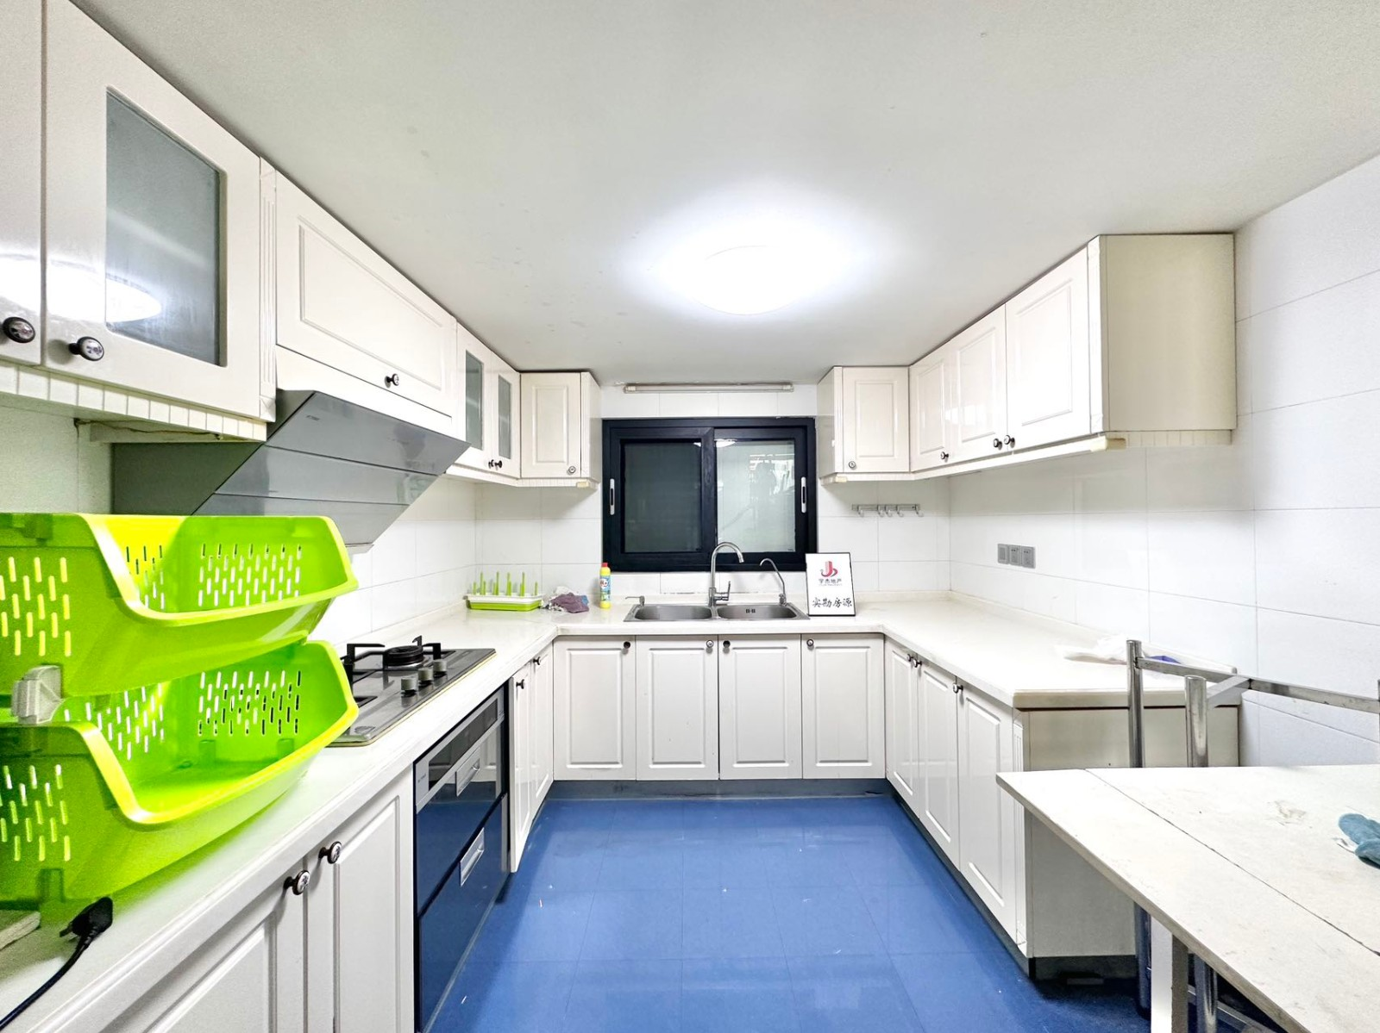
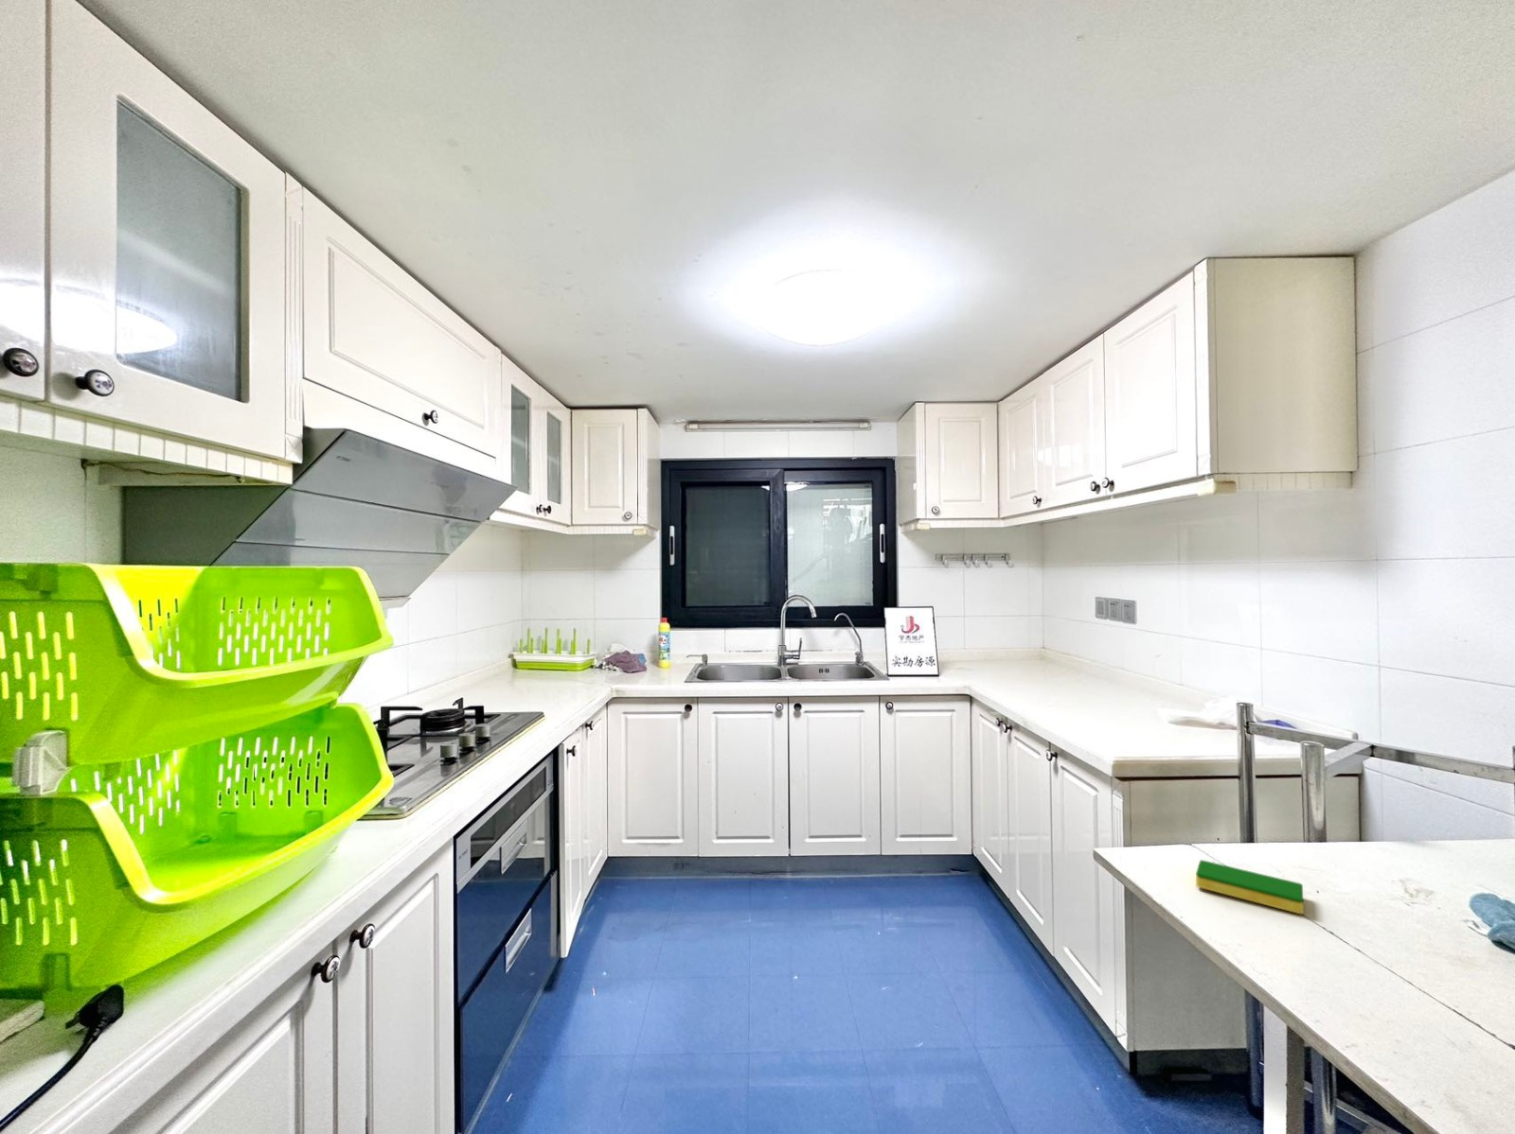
+ dish sponge (1248, 885)
